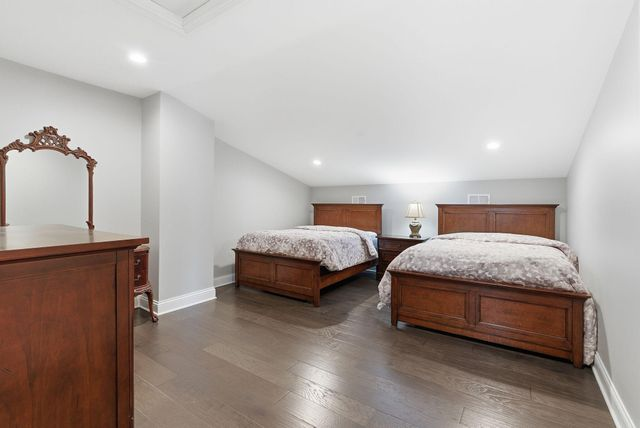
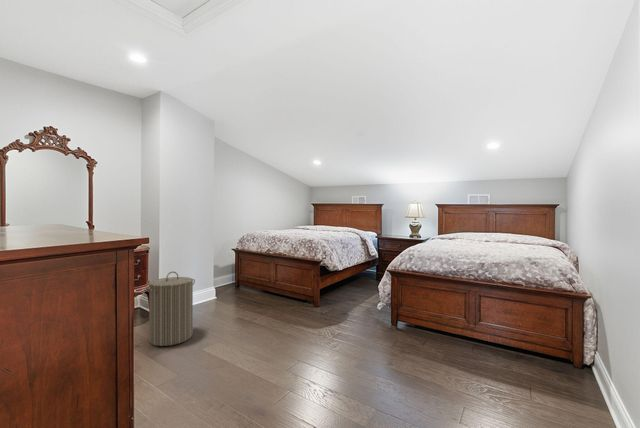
+ laundry hamper (171, 304)
